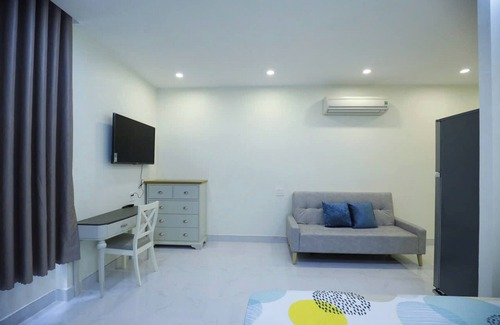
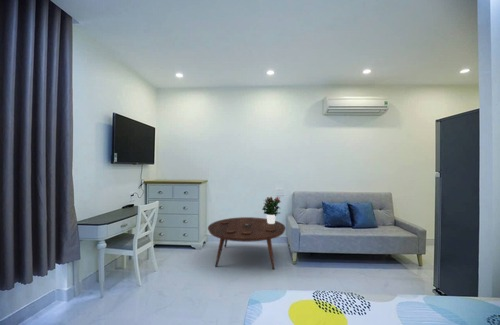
+ coffee table (246, 240)
+ potted flower (271, 209)
